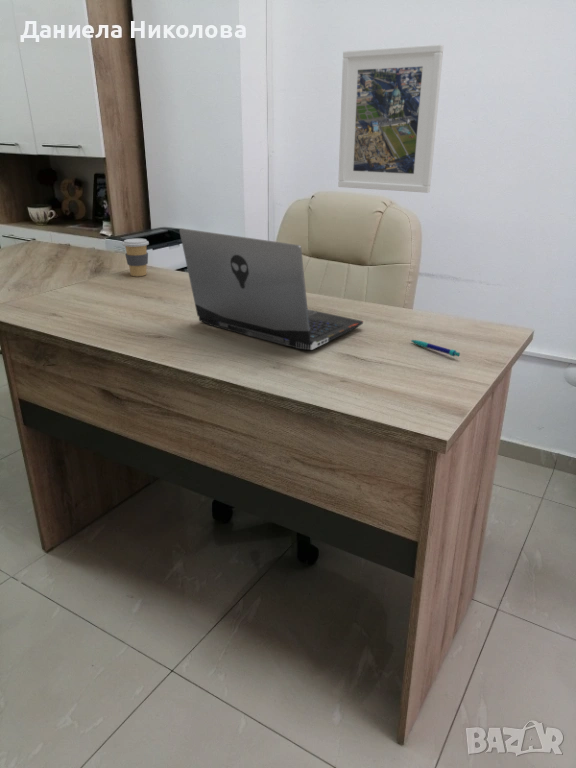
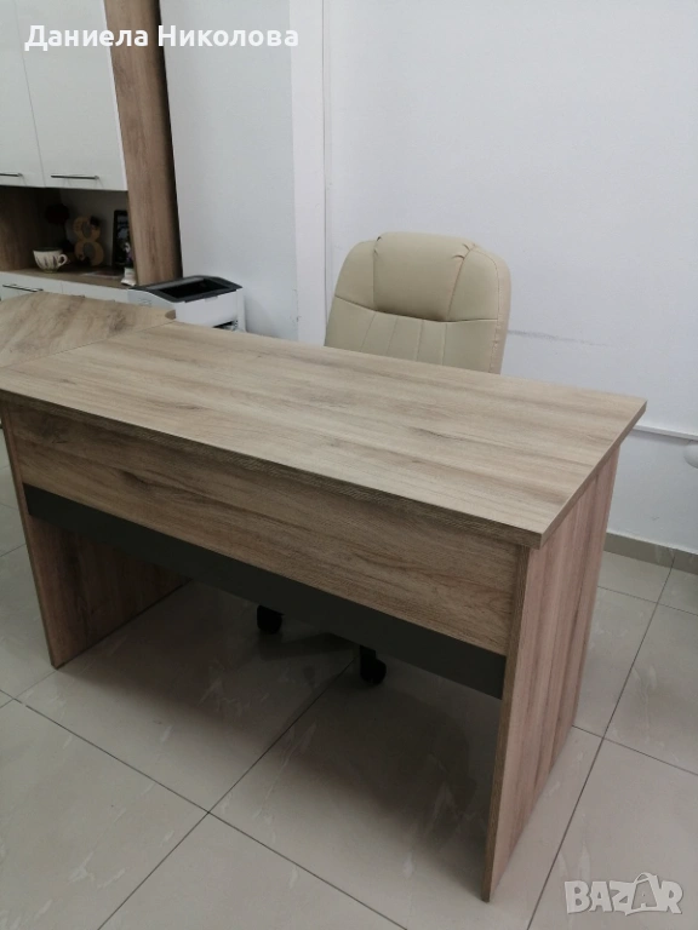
- coffee cup (136, 257)
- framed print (386, 121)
- pen (434, 346)
- laptop computer (274, 279)
